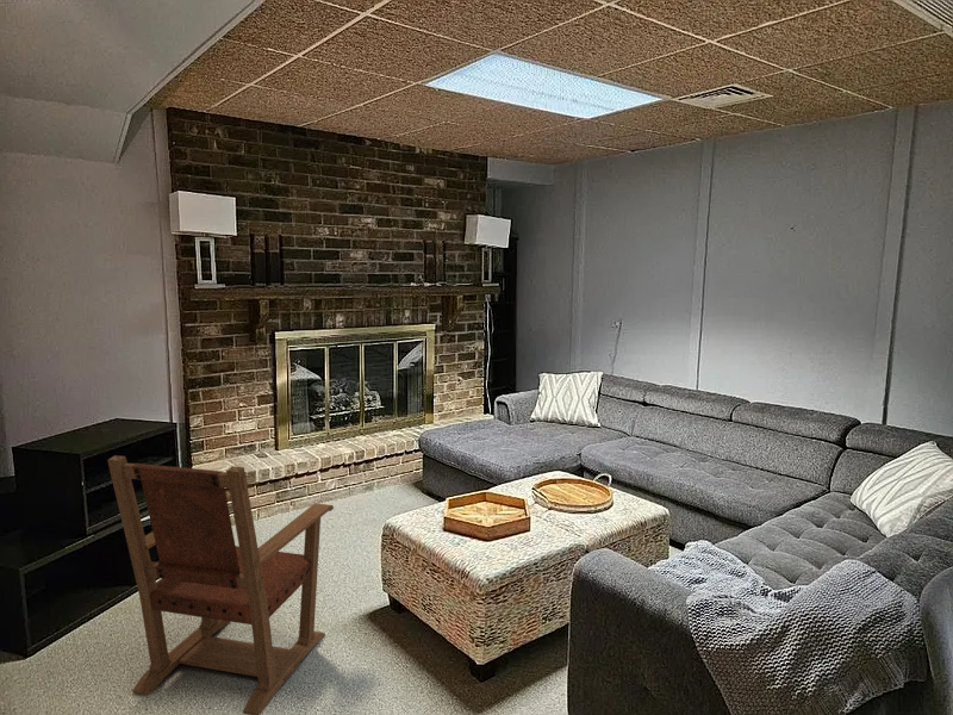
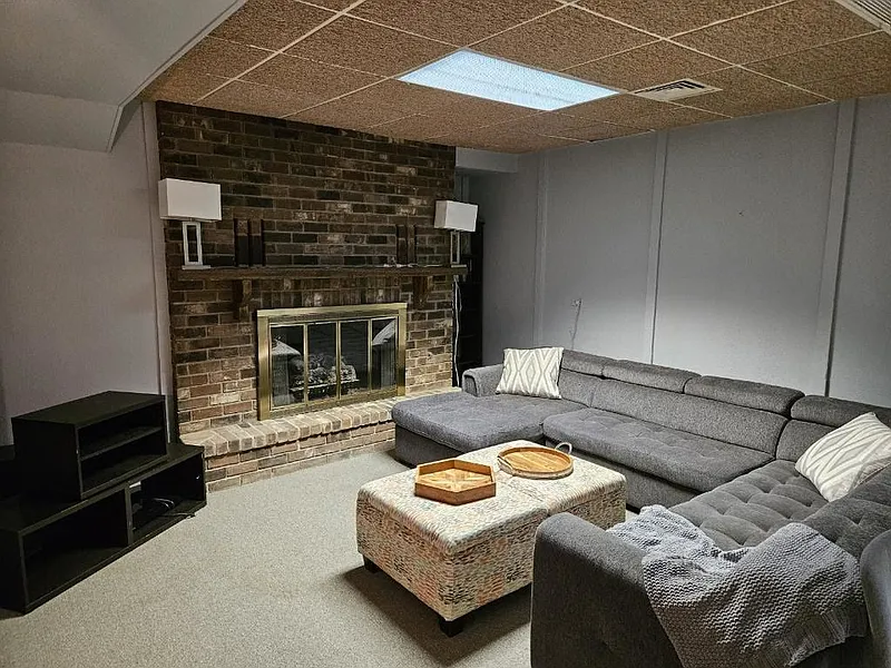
- armchair (236, 553)
